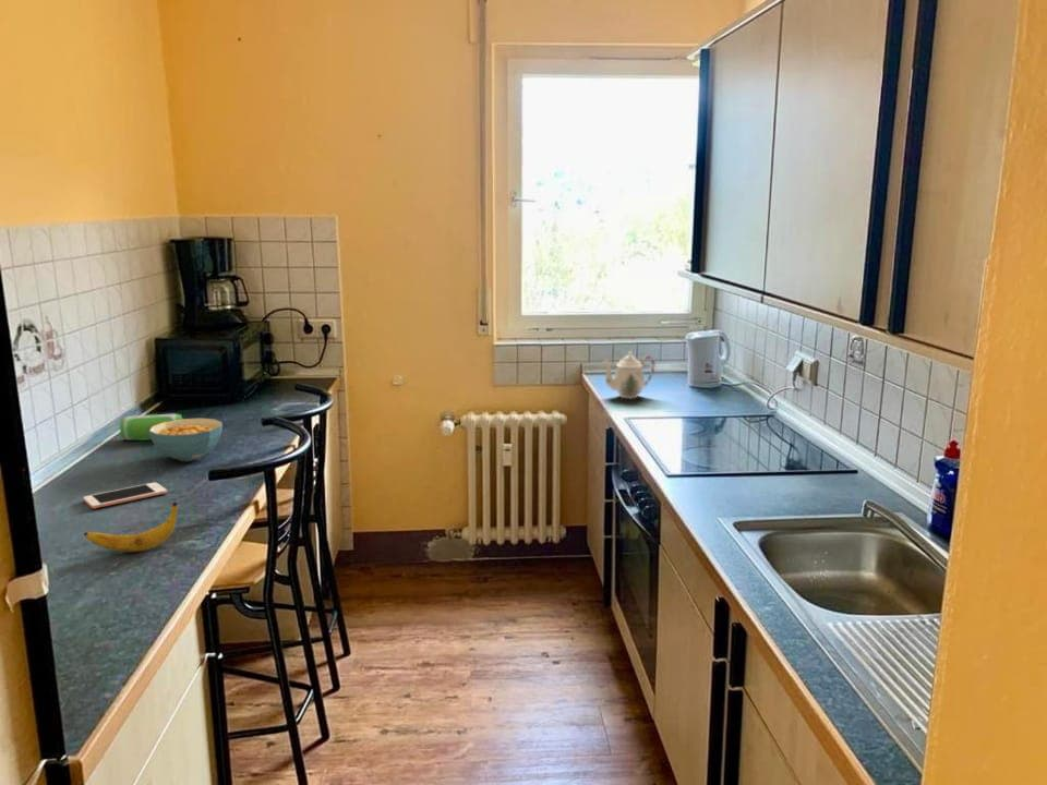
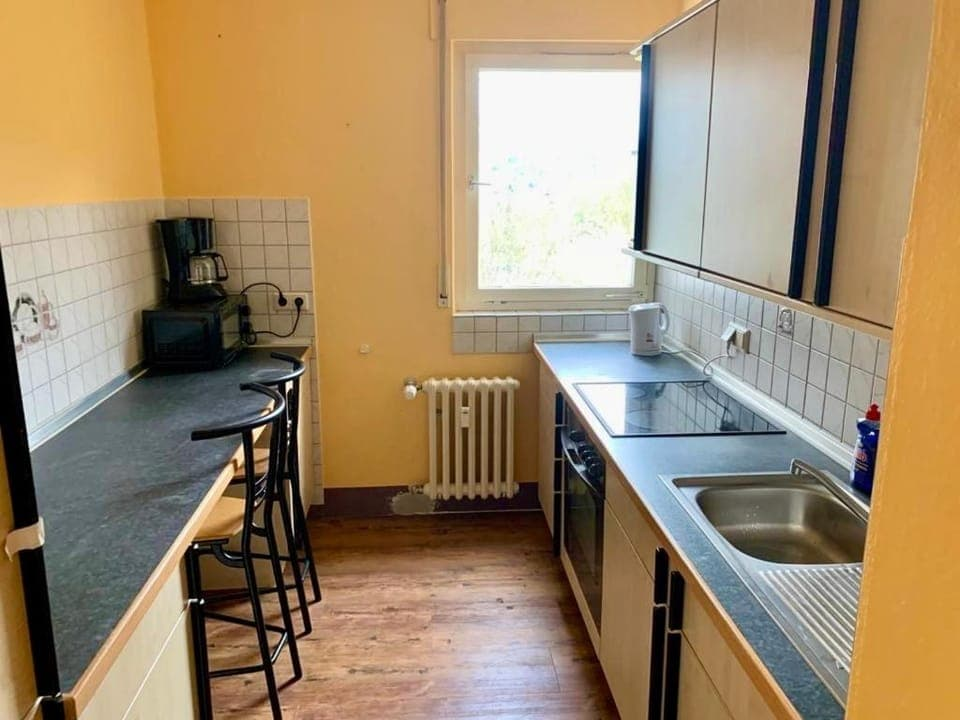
- speaker (151, 426)
- banana (132, 534)
- cell phone (125, 495)
- cereal bowl (188, 442)
- teapot (628, 373)
